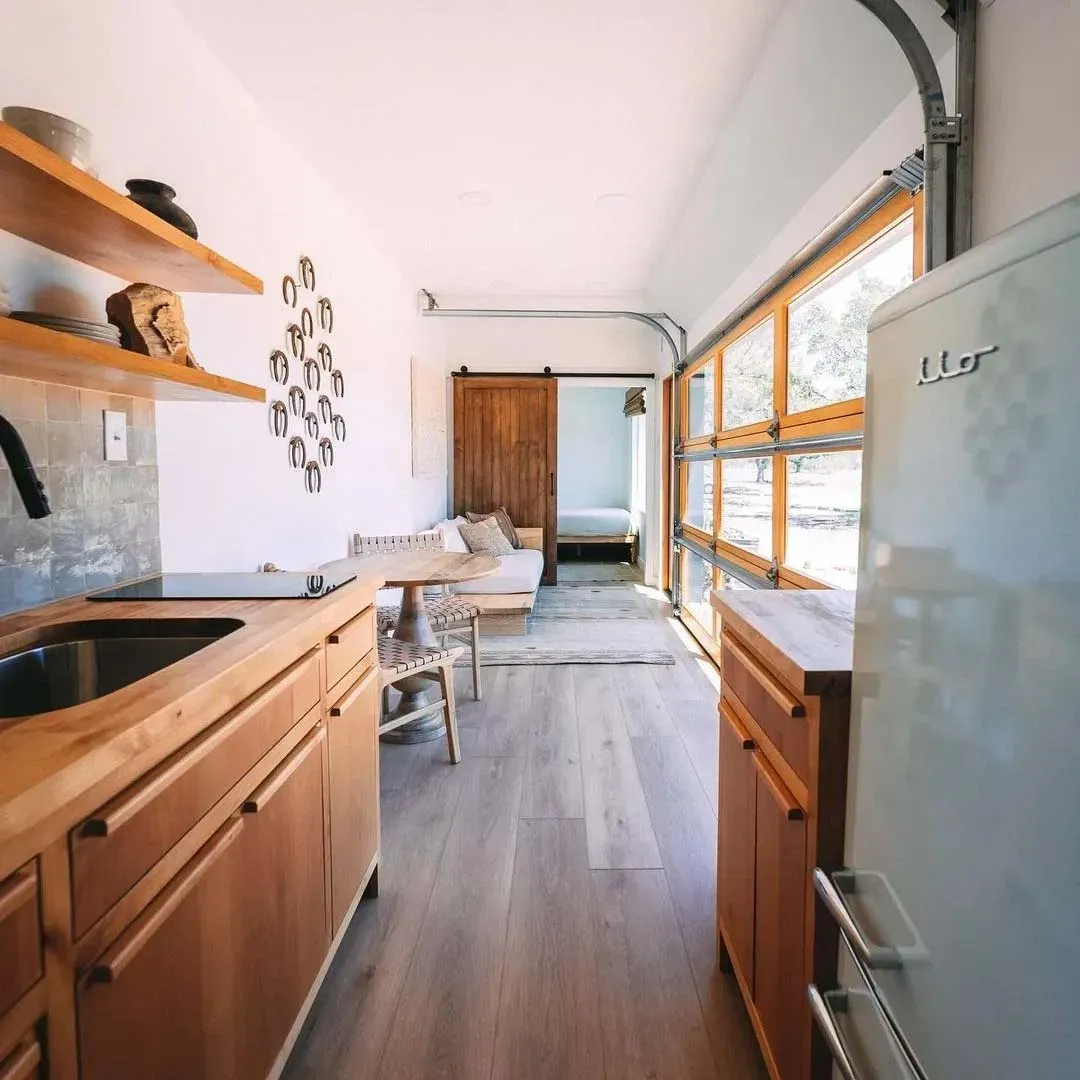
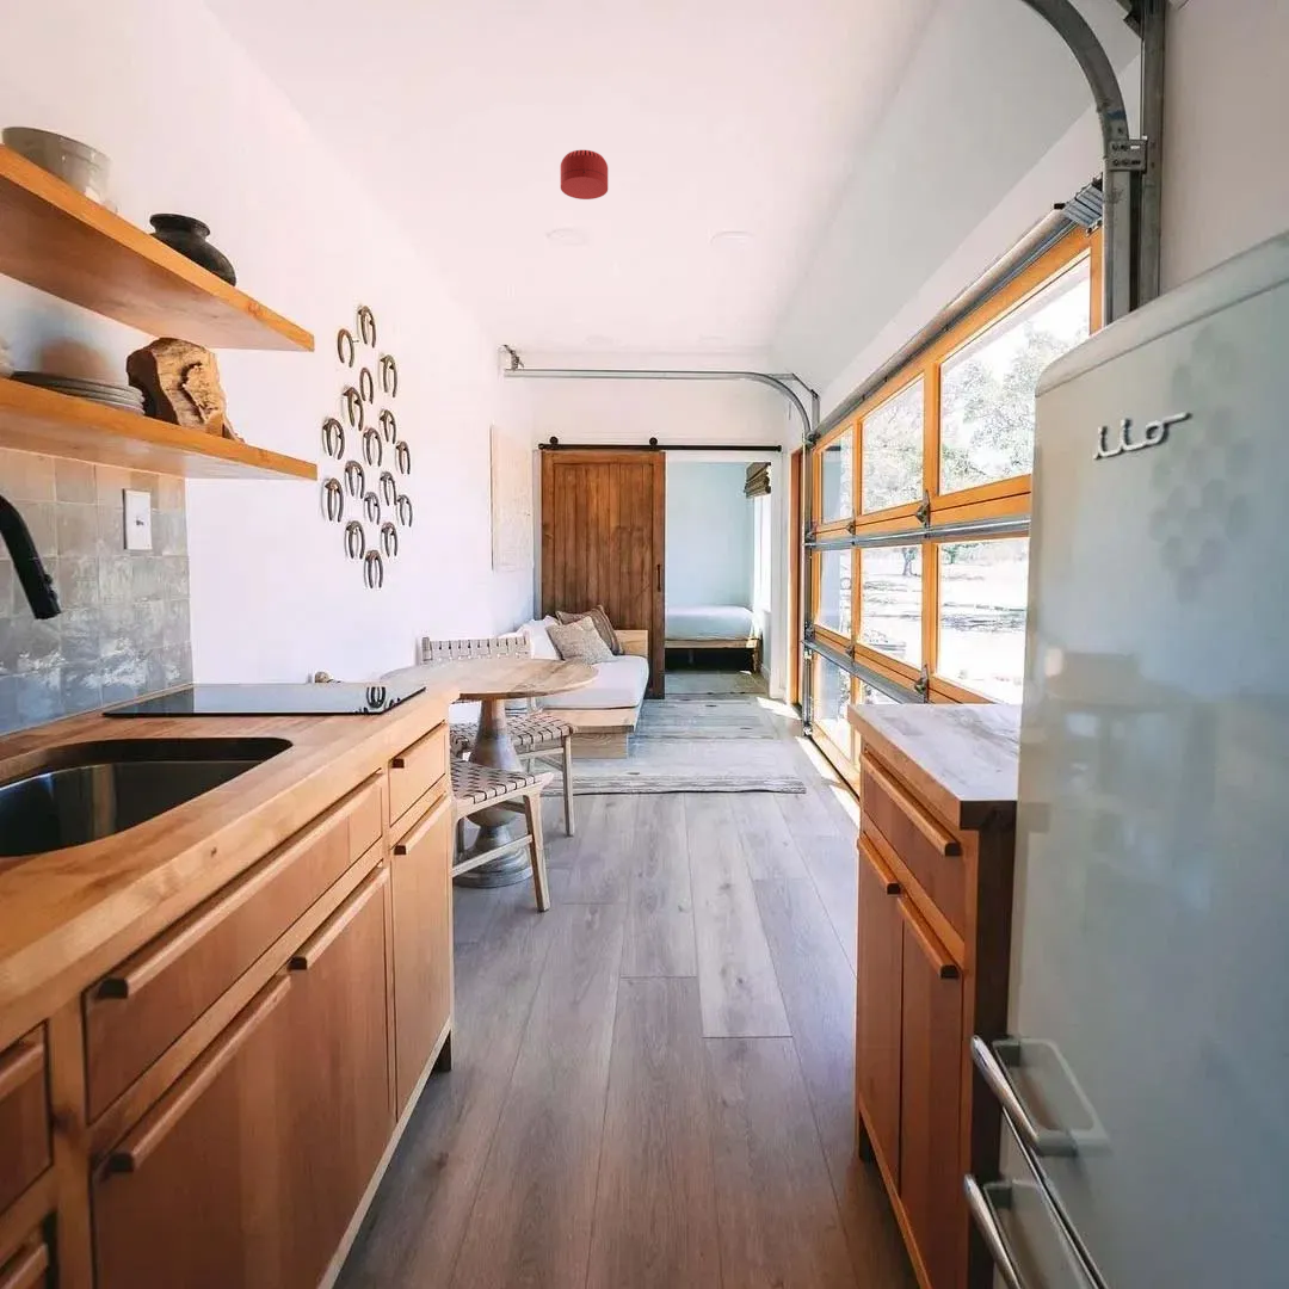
+ smoke detector (584, 173)
